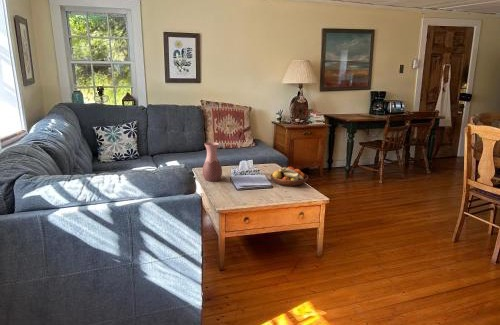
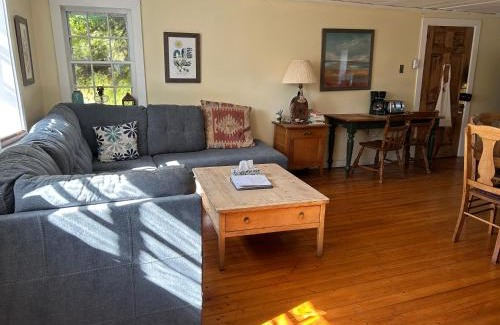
- fruit bowl (289, 174)
- vase (212, 161)
